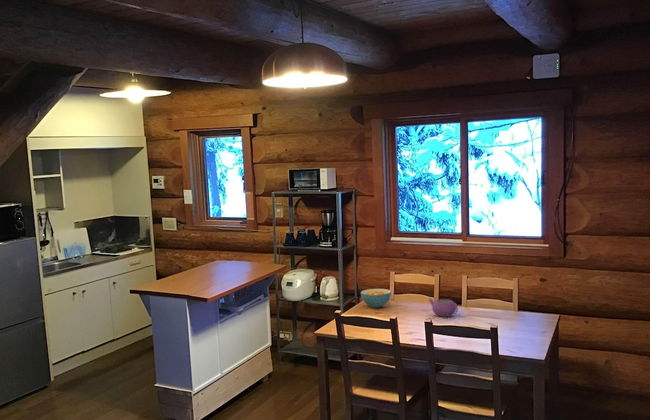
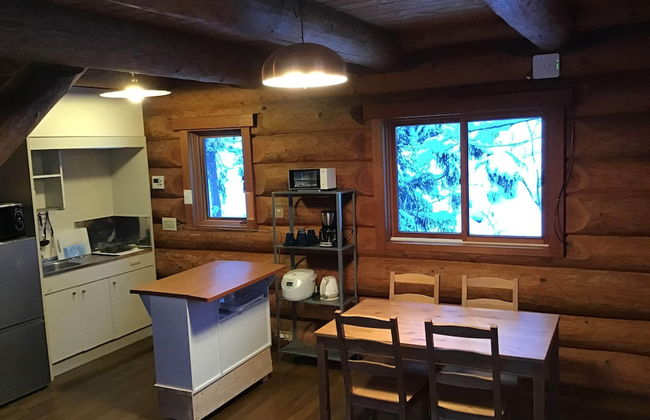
- cereal bowl (376, 299)
- teapot (443, 307)
